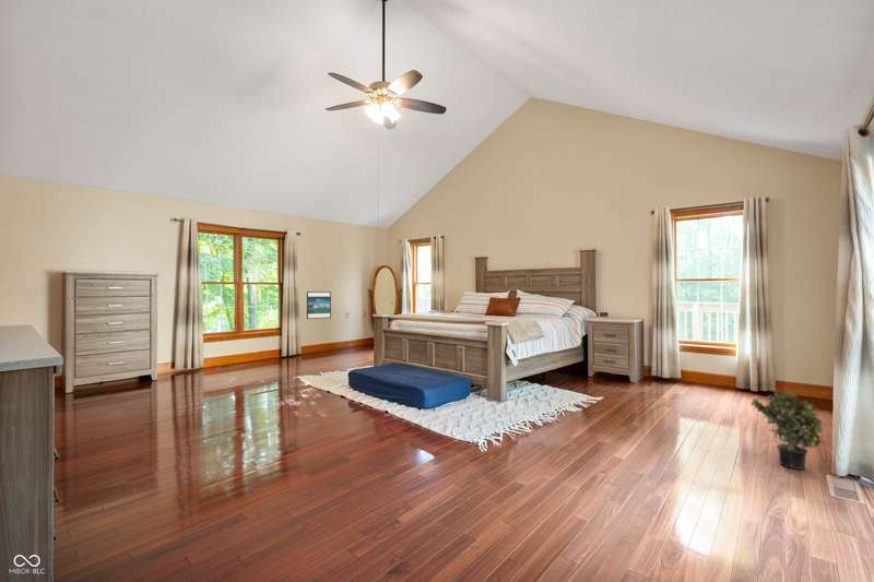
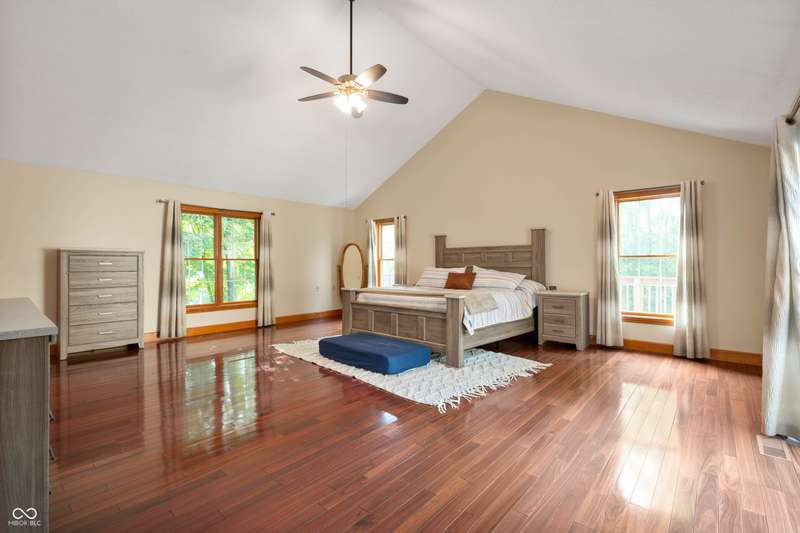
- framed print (319, 305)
- potted plant (786, 428)
